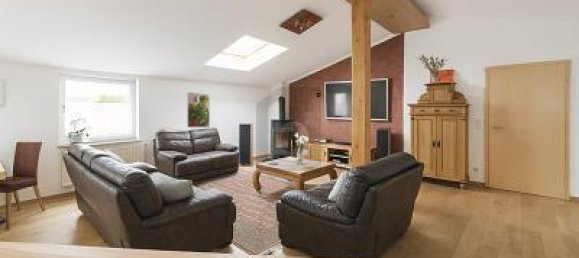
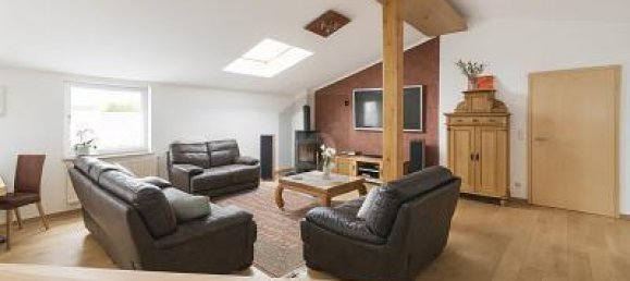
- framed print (198, 110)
